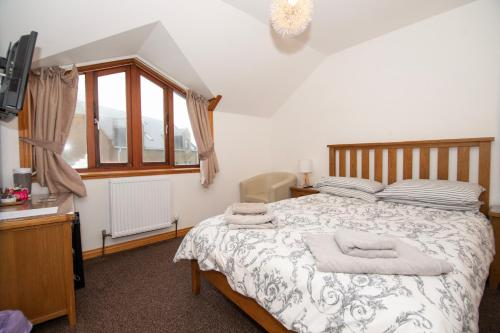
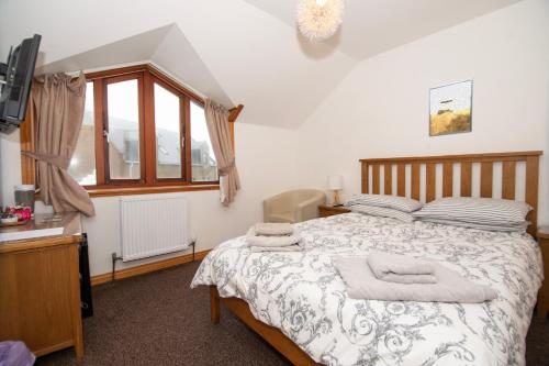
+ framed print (449, 109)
